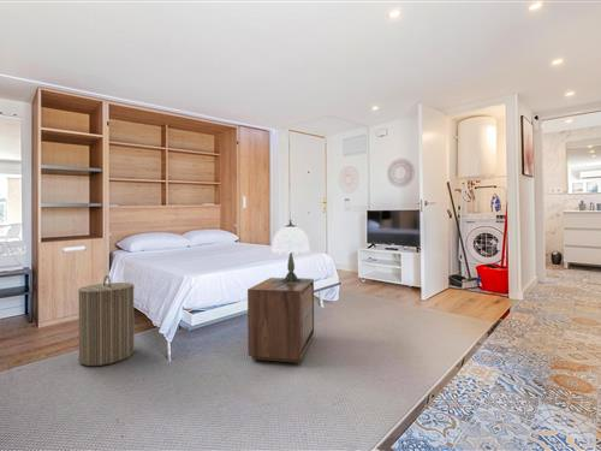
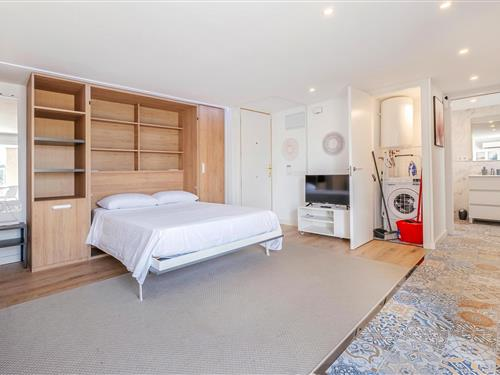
- laundry hamper (107, 315)
- table lamp (287, 250)
- nightstand (284, 315)
